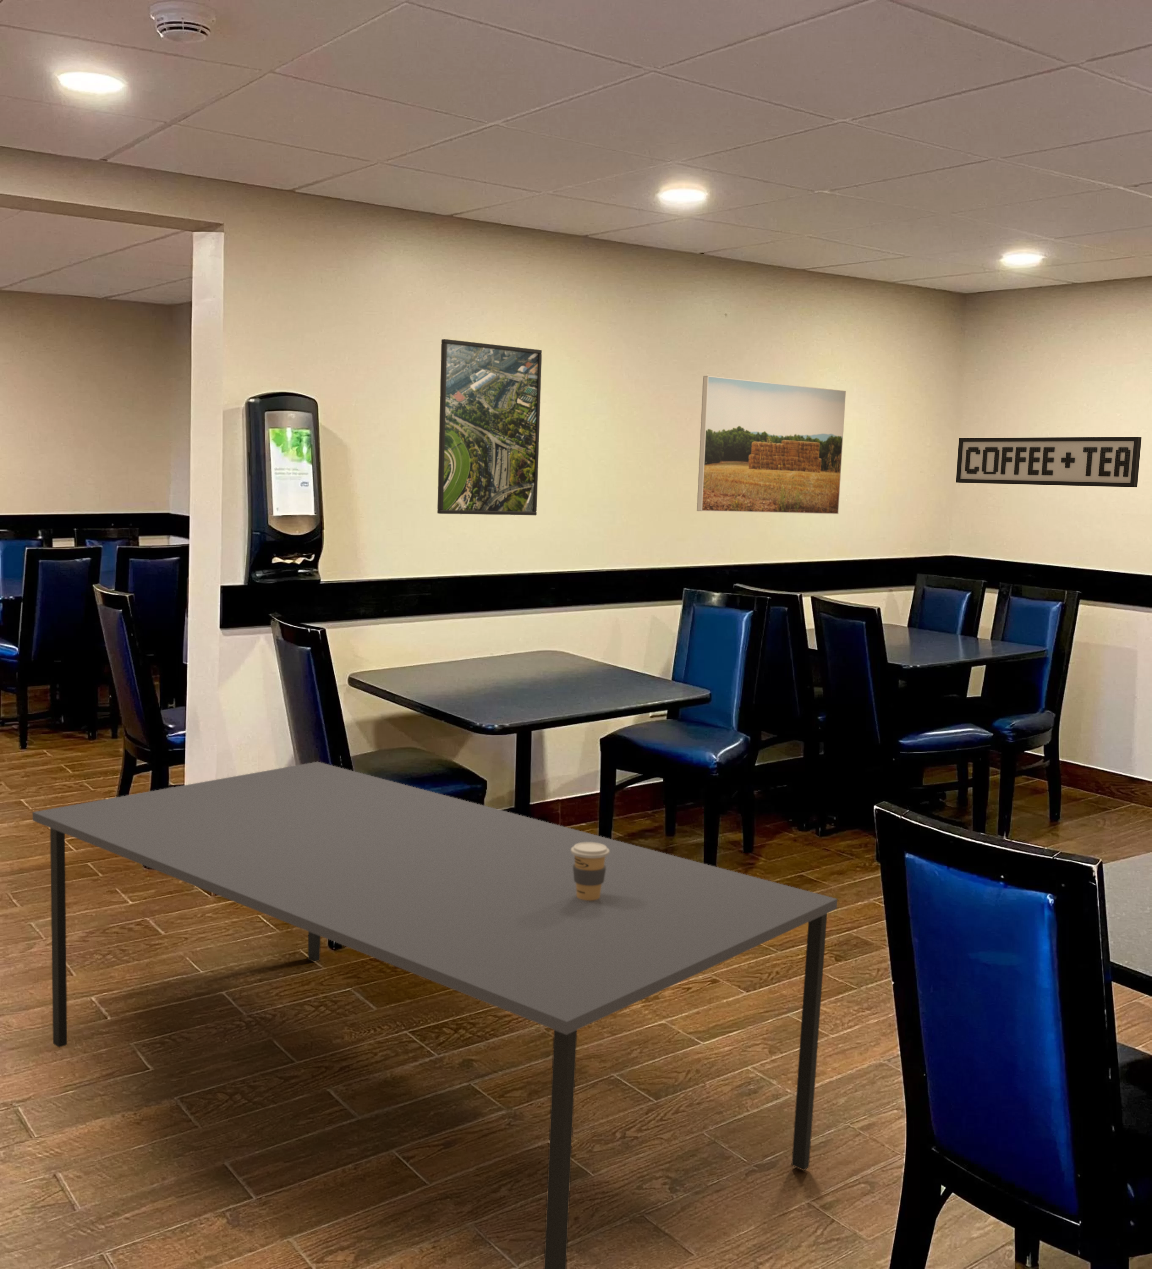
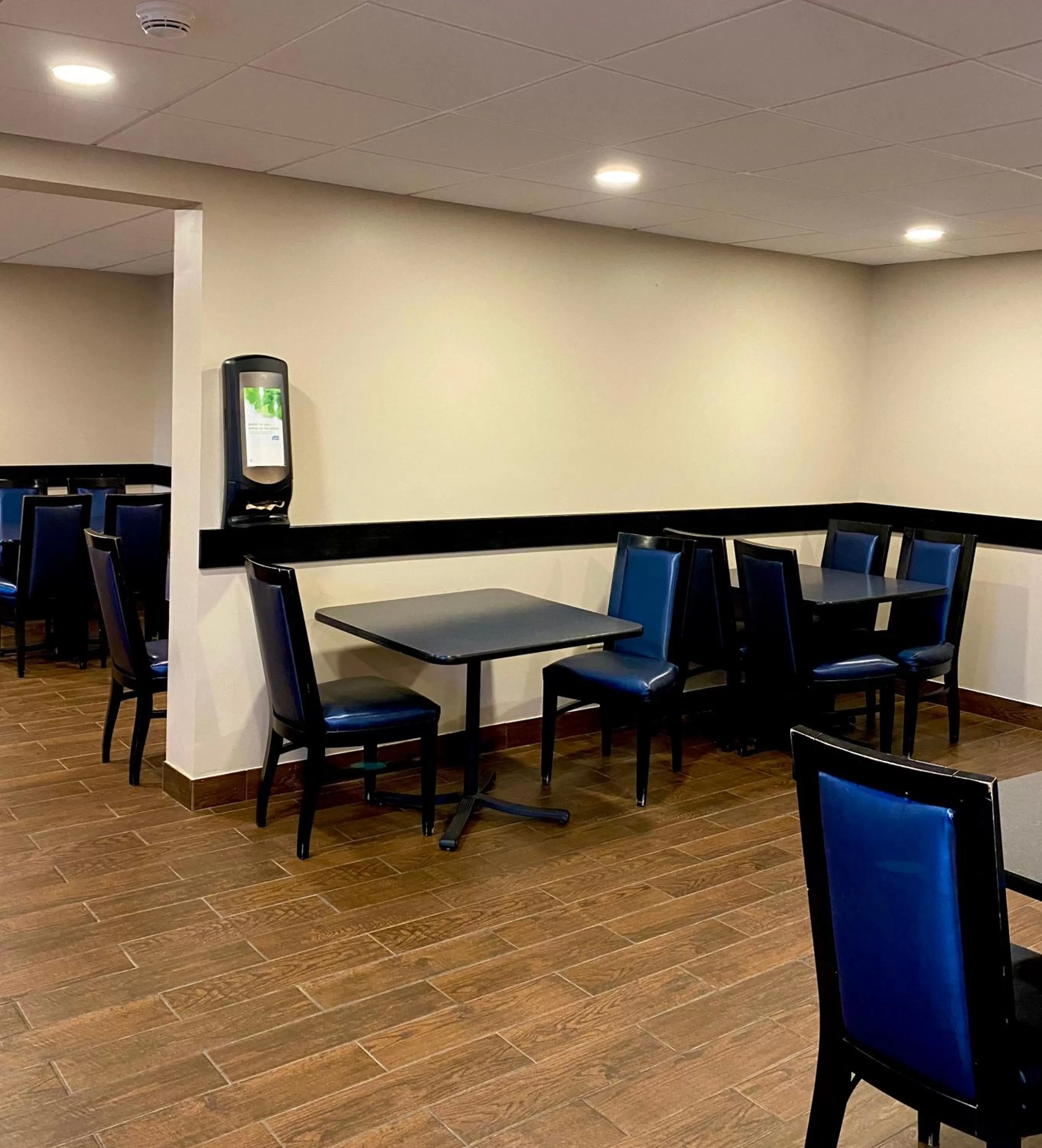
- dining table (406, 971)
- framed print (774, 449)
- sign (1043, 461)
- coffee cup (589, 871)
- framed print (491, 430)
